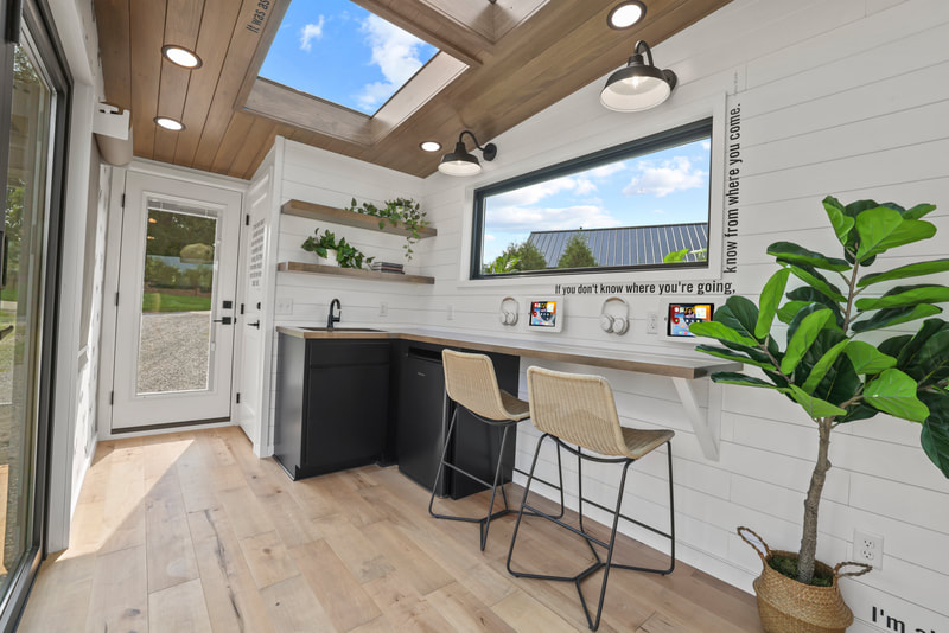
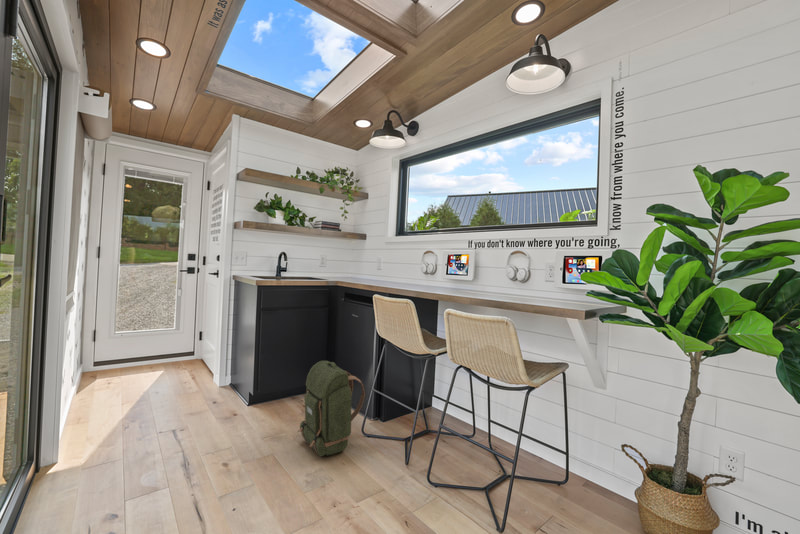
+ backpack (332, 403)
